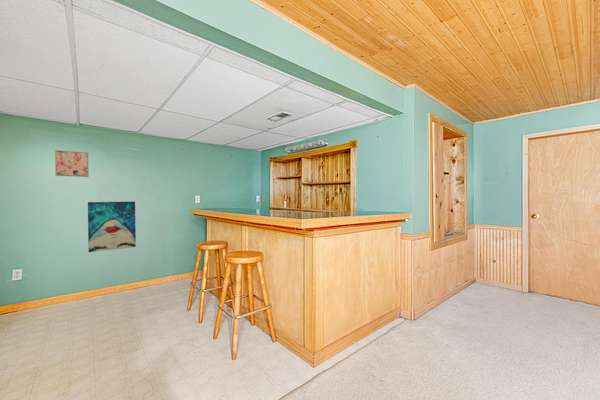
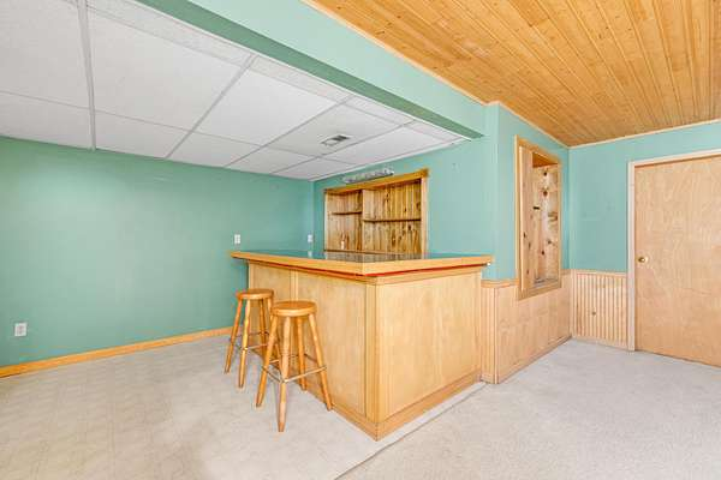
- wall art (112, 225)
- wall art (72, 163)
